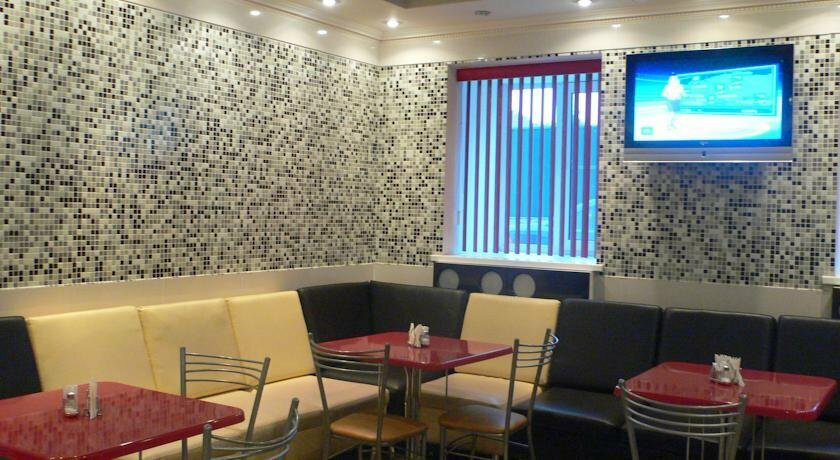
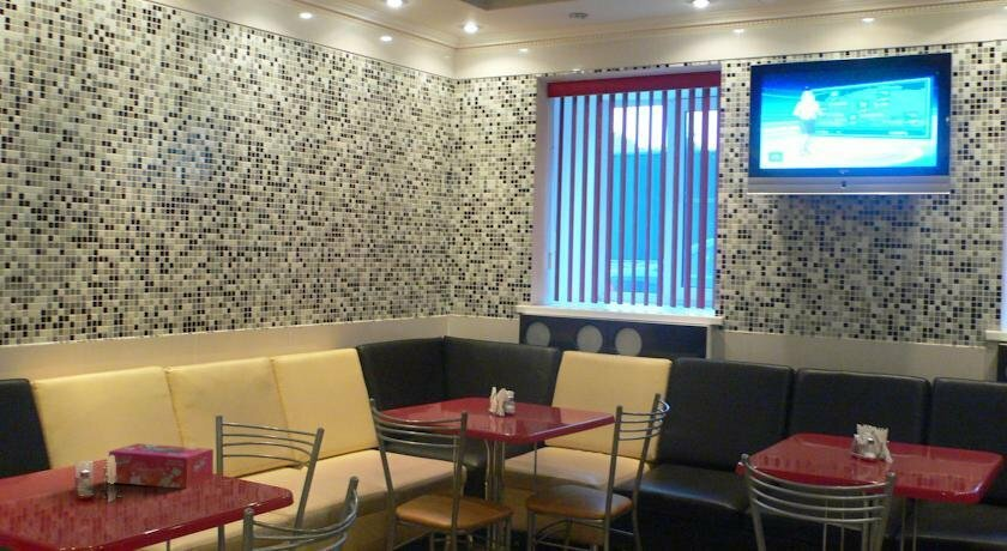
+ tissue box (161, 465)
